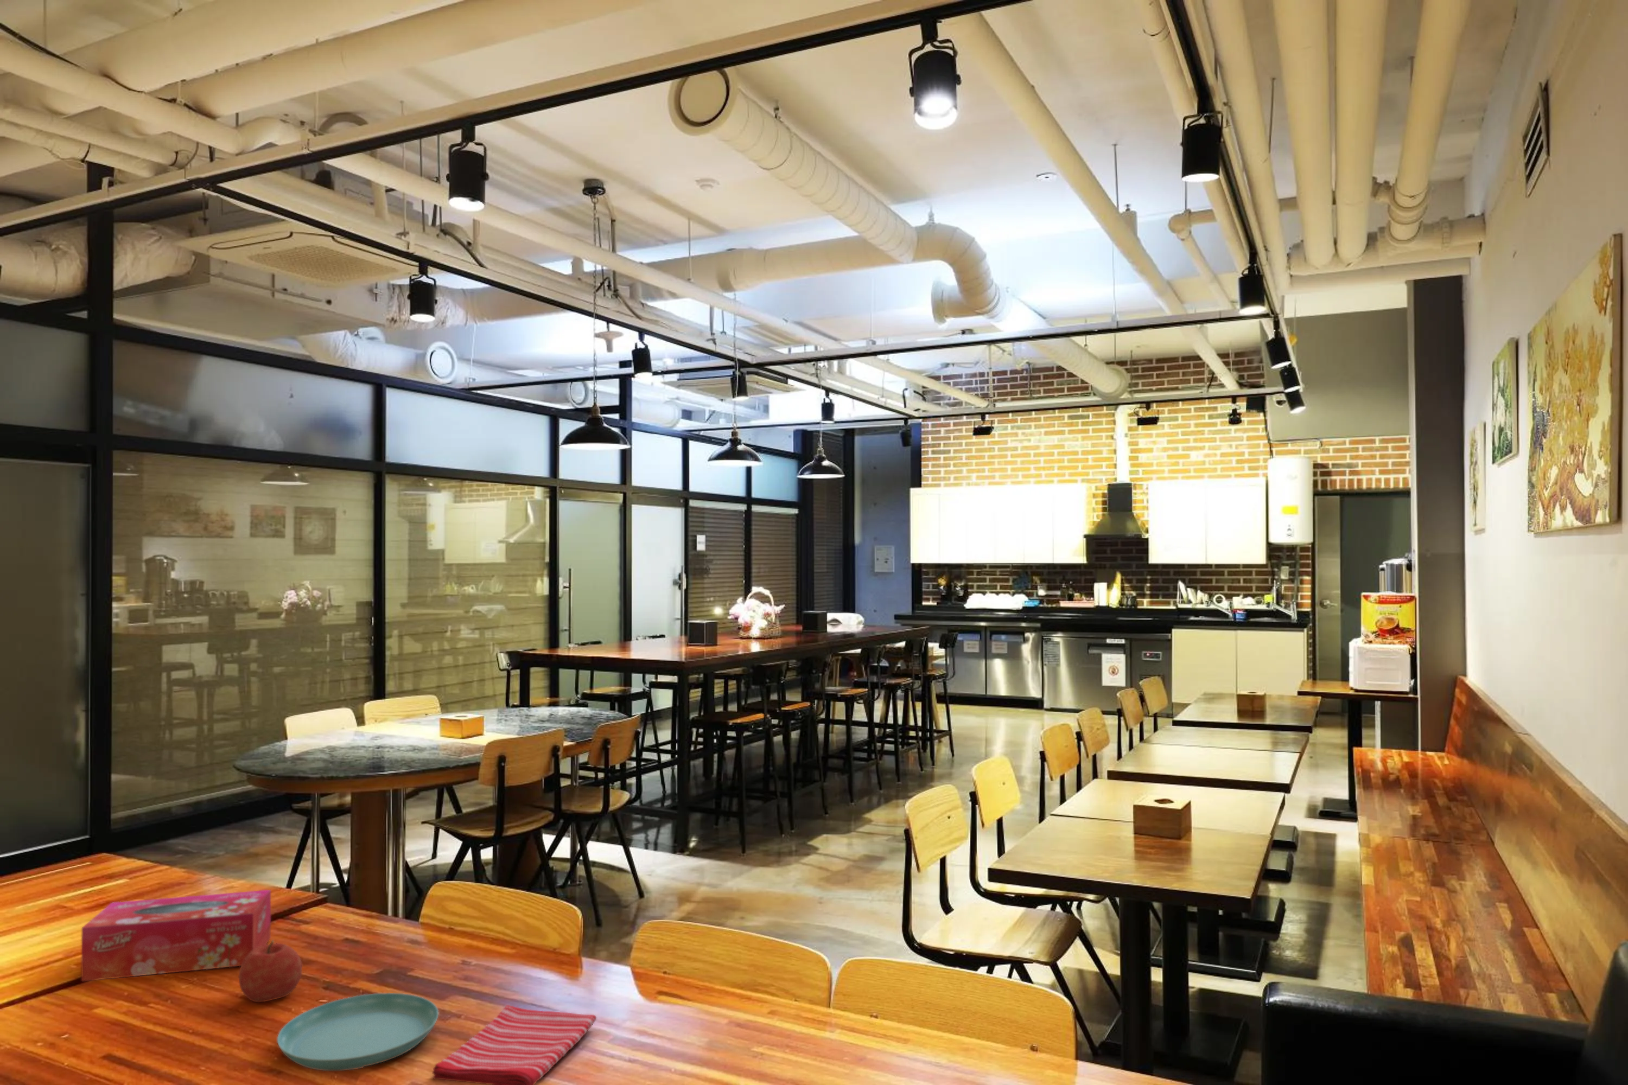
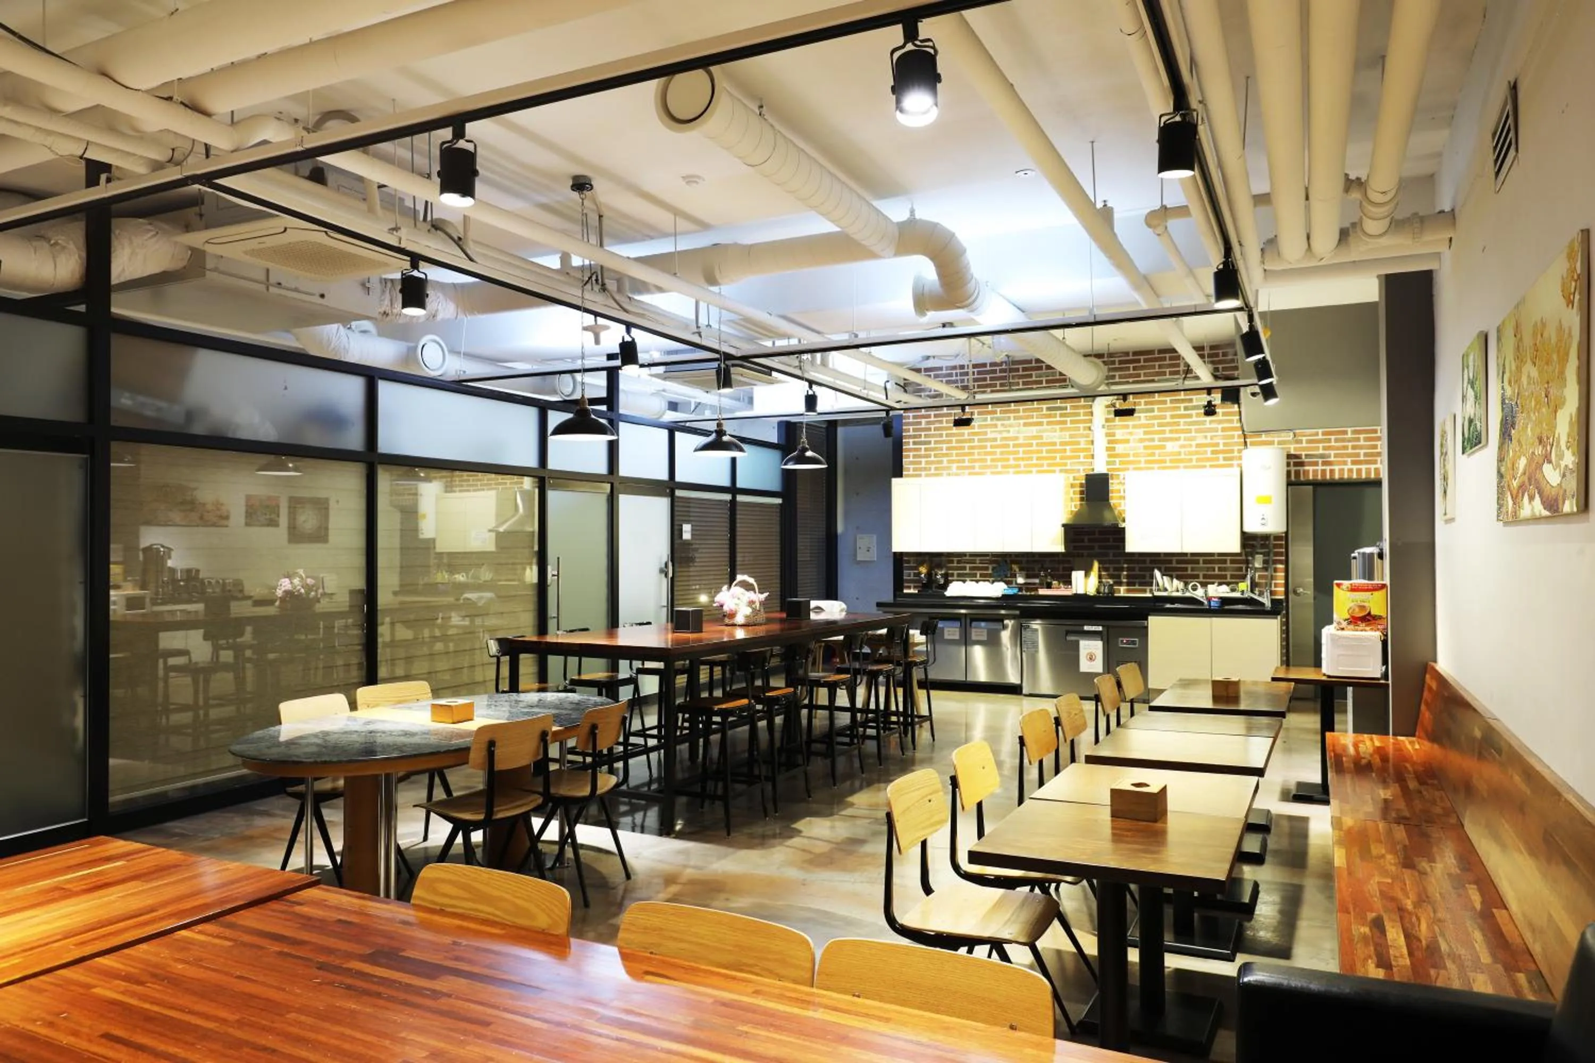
- fruit (271, 968)
- tissue box (180, 934)
- dish towel (517, 1044)
- saucer (360, 1033)
